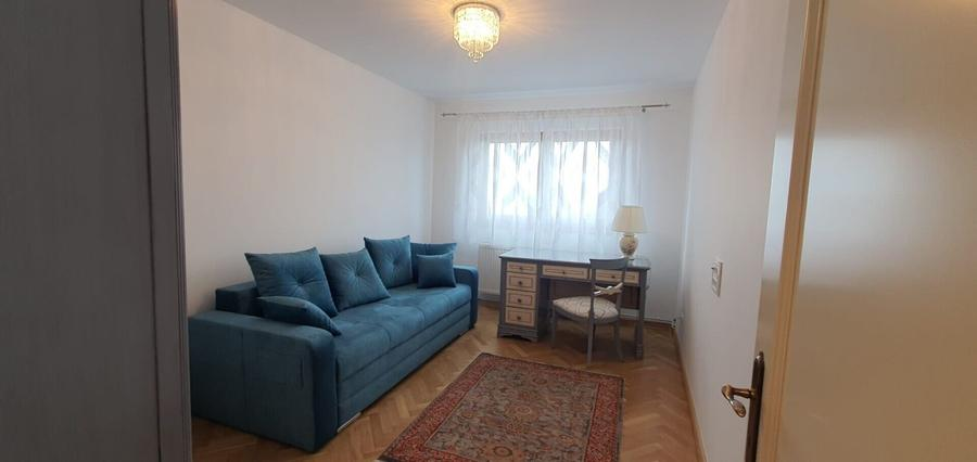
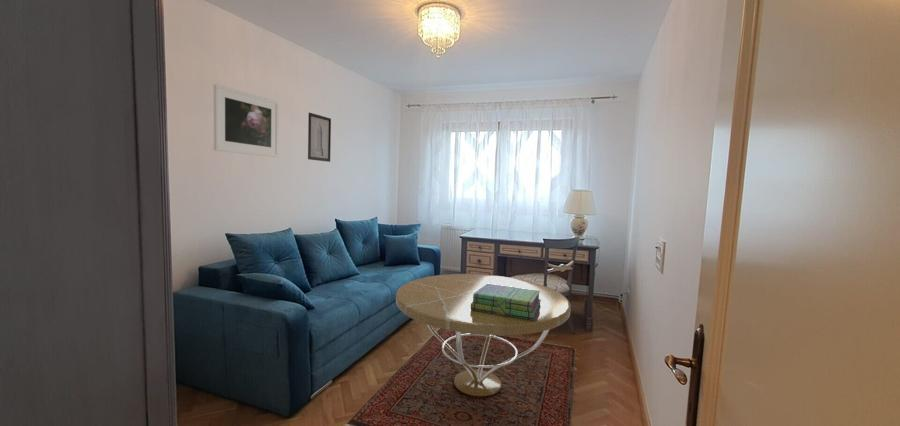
+ stack of books (507, 299)
+ wall art (319, 138)
+ coffee table (479, 335)
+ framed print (249, 124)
